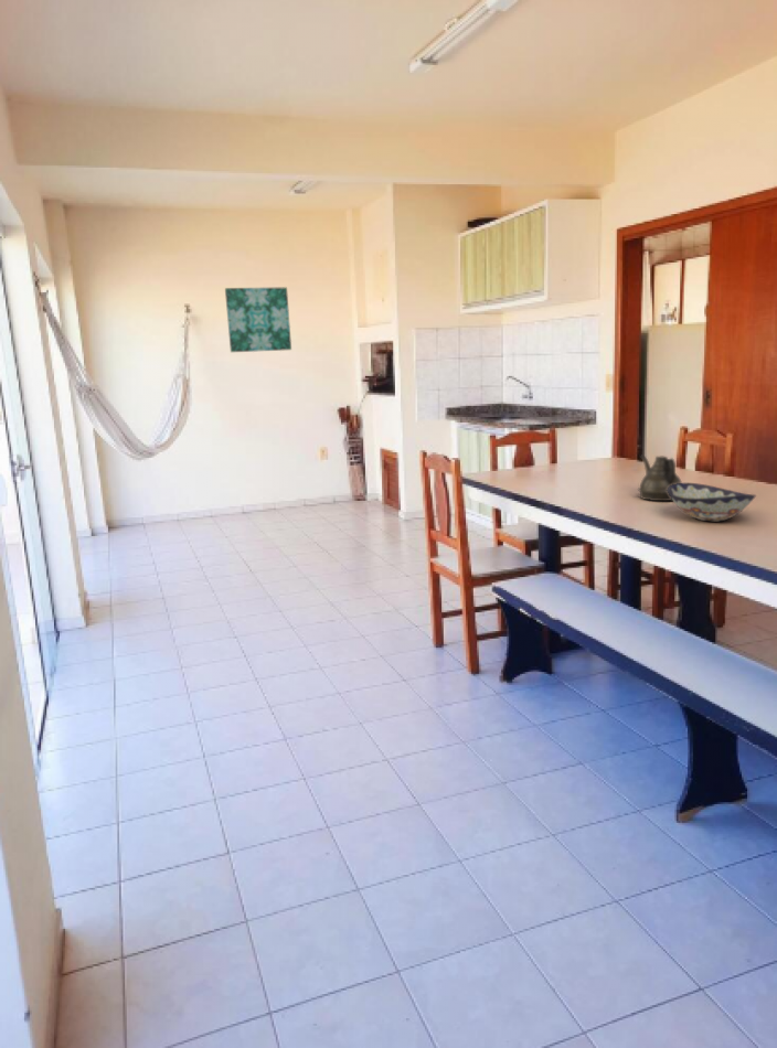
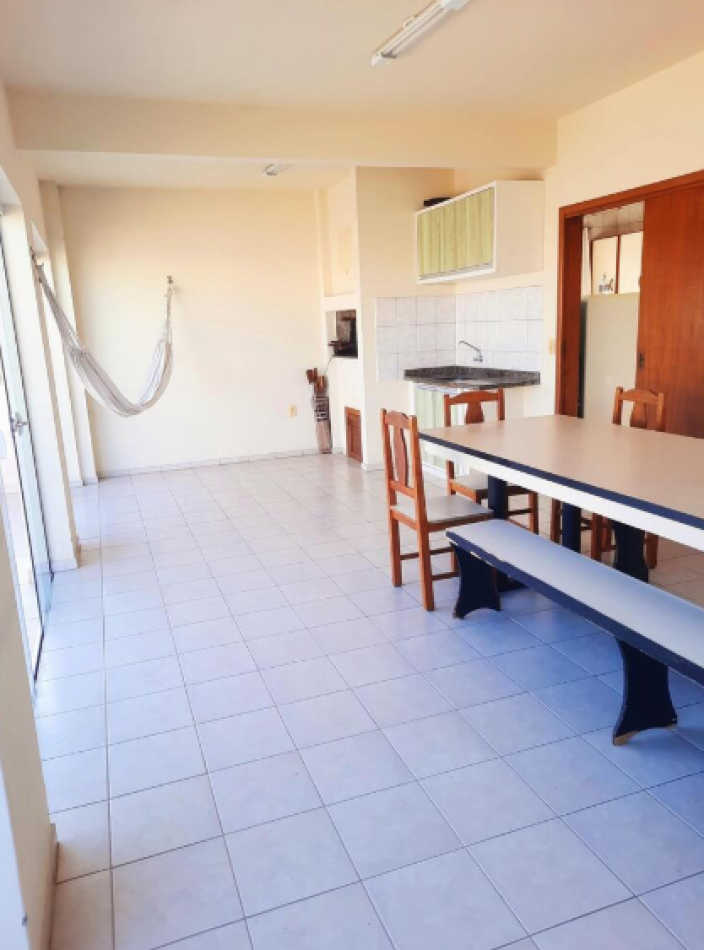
- decorative bowl (710, 503)
- teapot (657, 475)
- wall art (258, 319)
